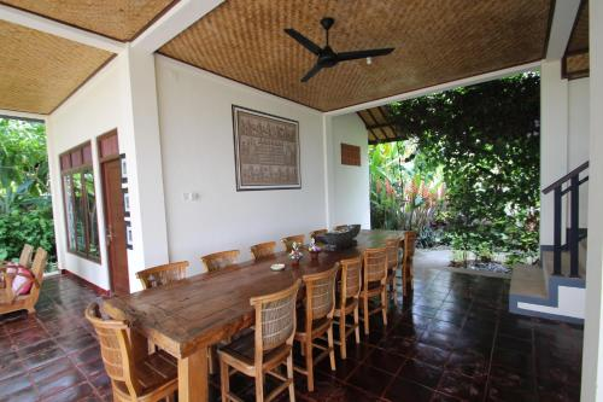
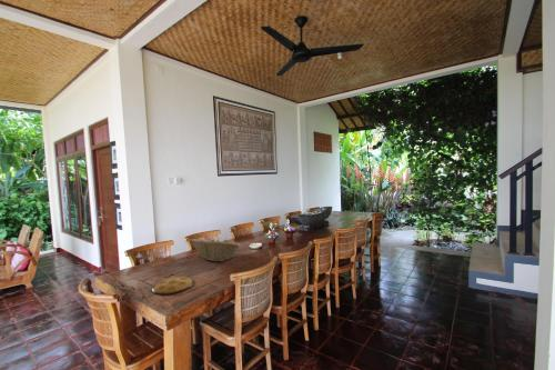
+ plate (173, 282)
+ fruit basket (215, 246)
